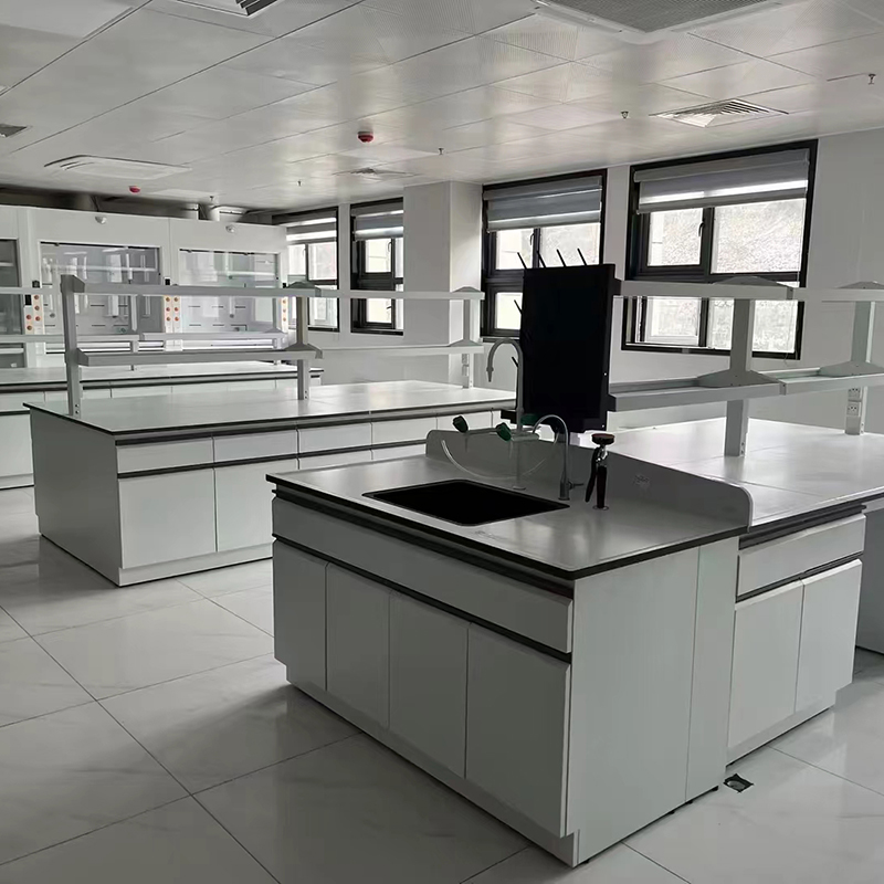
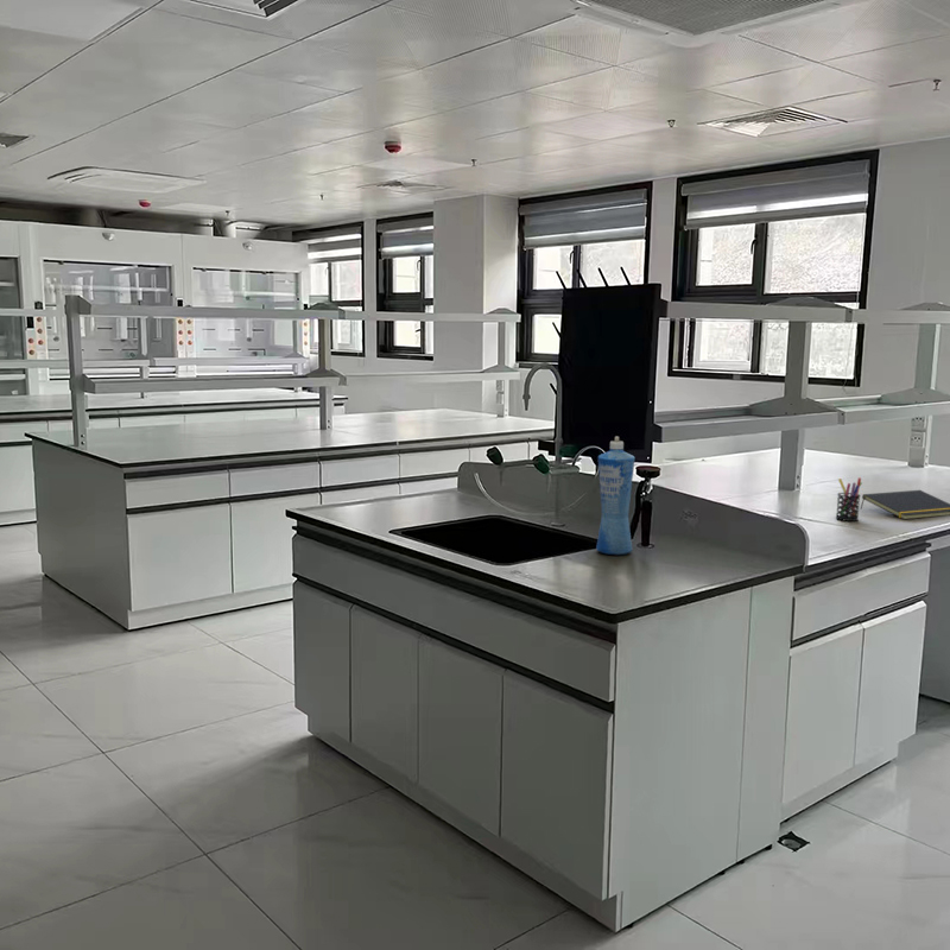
+ pen holder (851, 498)
+ notepad (912, 504)
+ squeeze bottle (615, 494)
